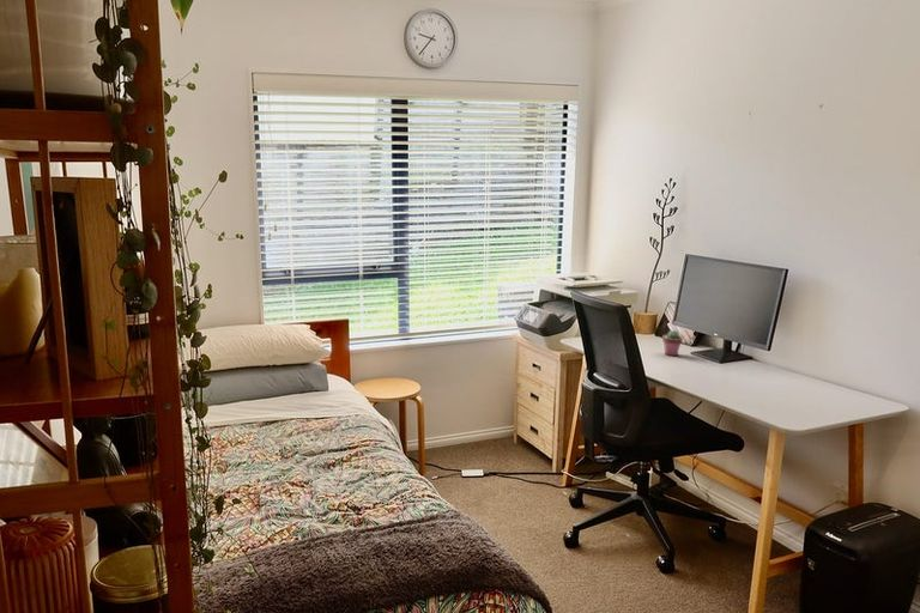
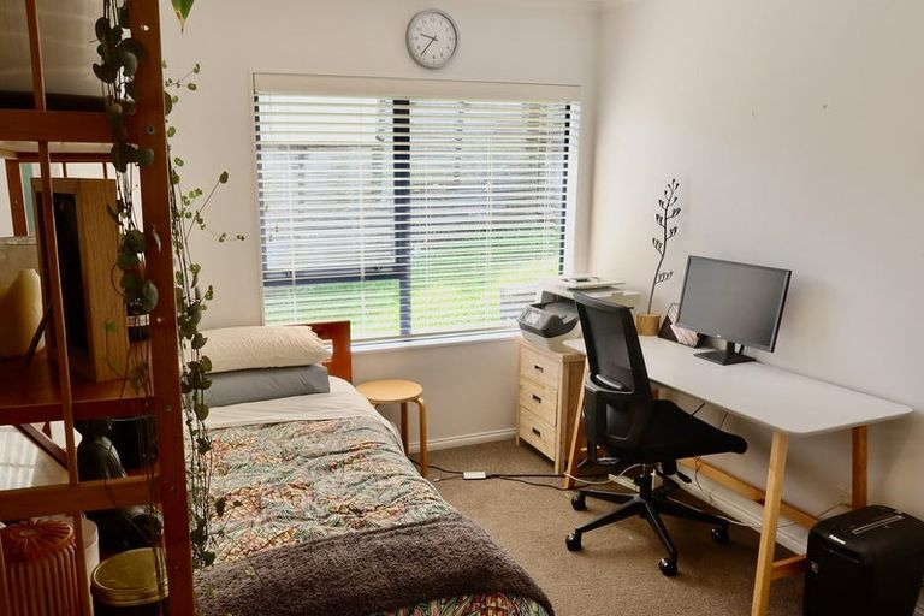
- potted succulent (672, 341)
